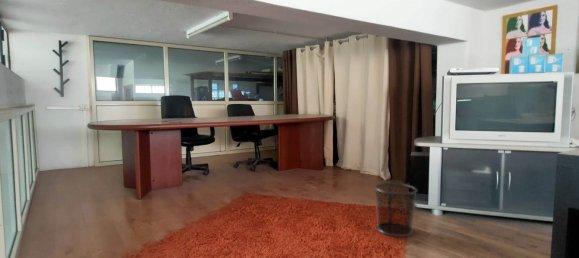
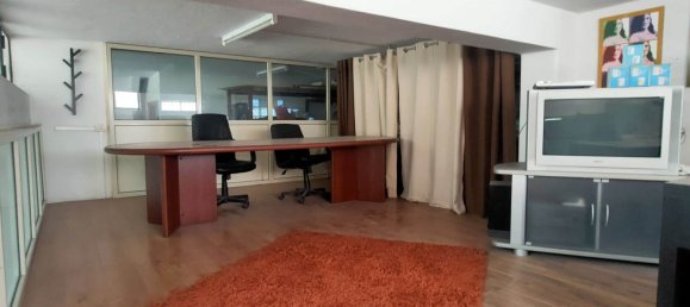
- waste bin (395, 209)
